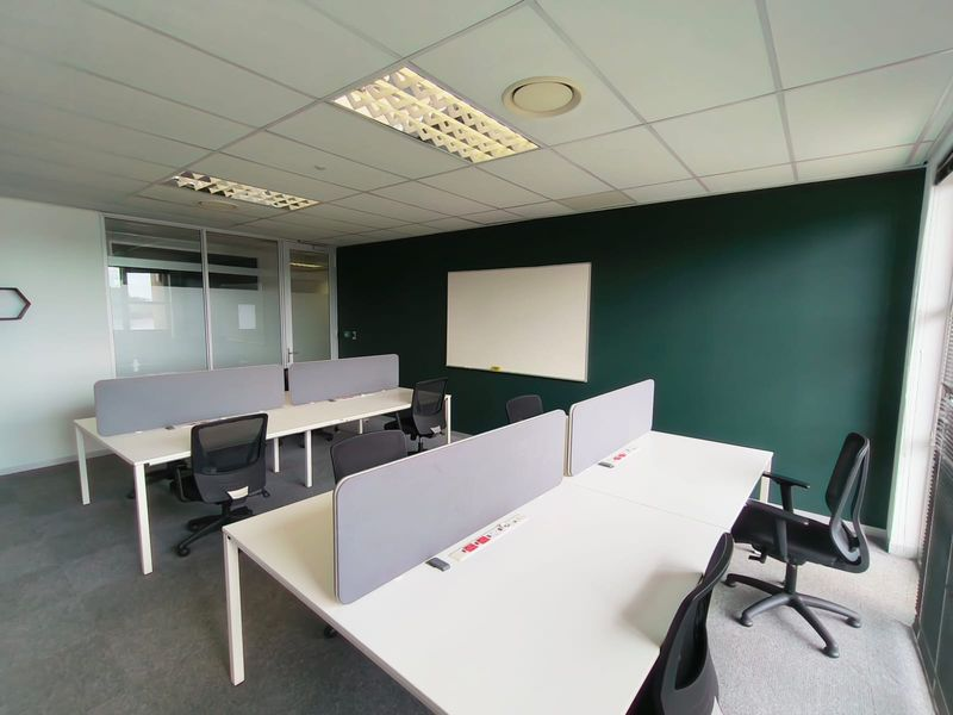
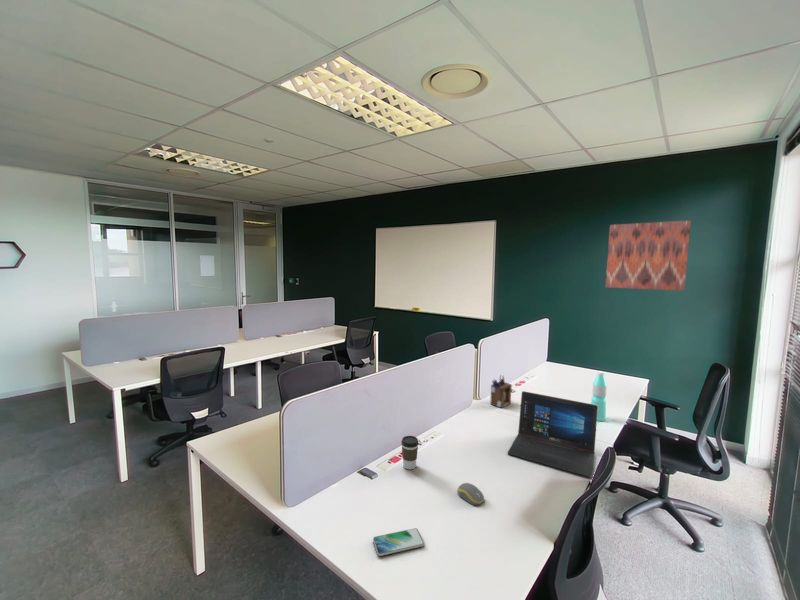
+ desk organizer (501, 390)
+ water bottle (599, 395)
+ smartphone (398, 541)
+ coffee cup (409, 452)
+ laptop (552, 429)
+ computer mouse (470, 492)
+ wall art (645, 256)
